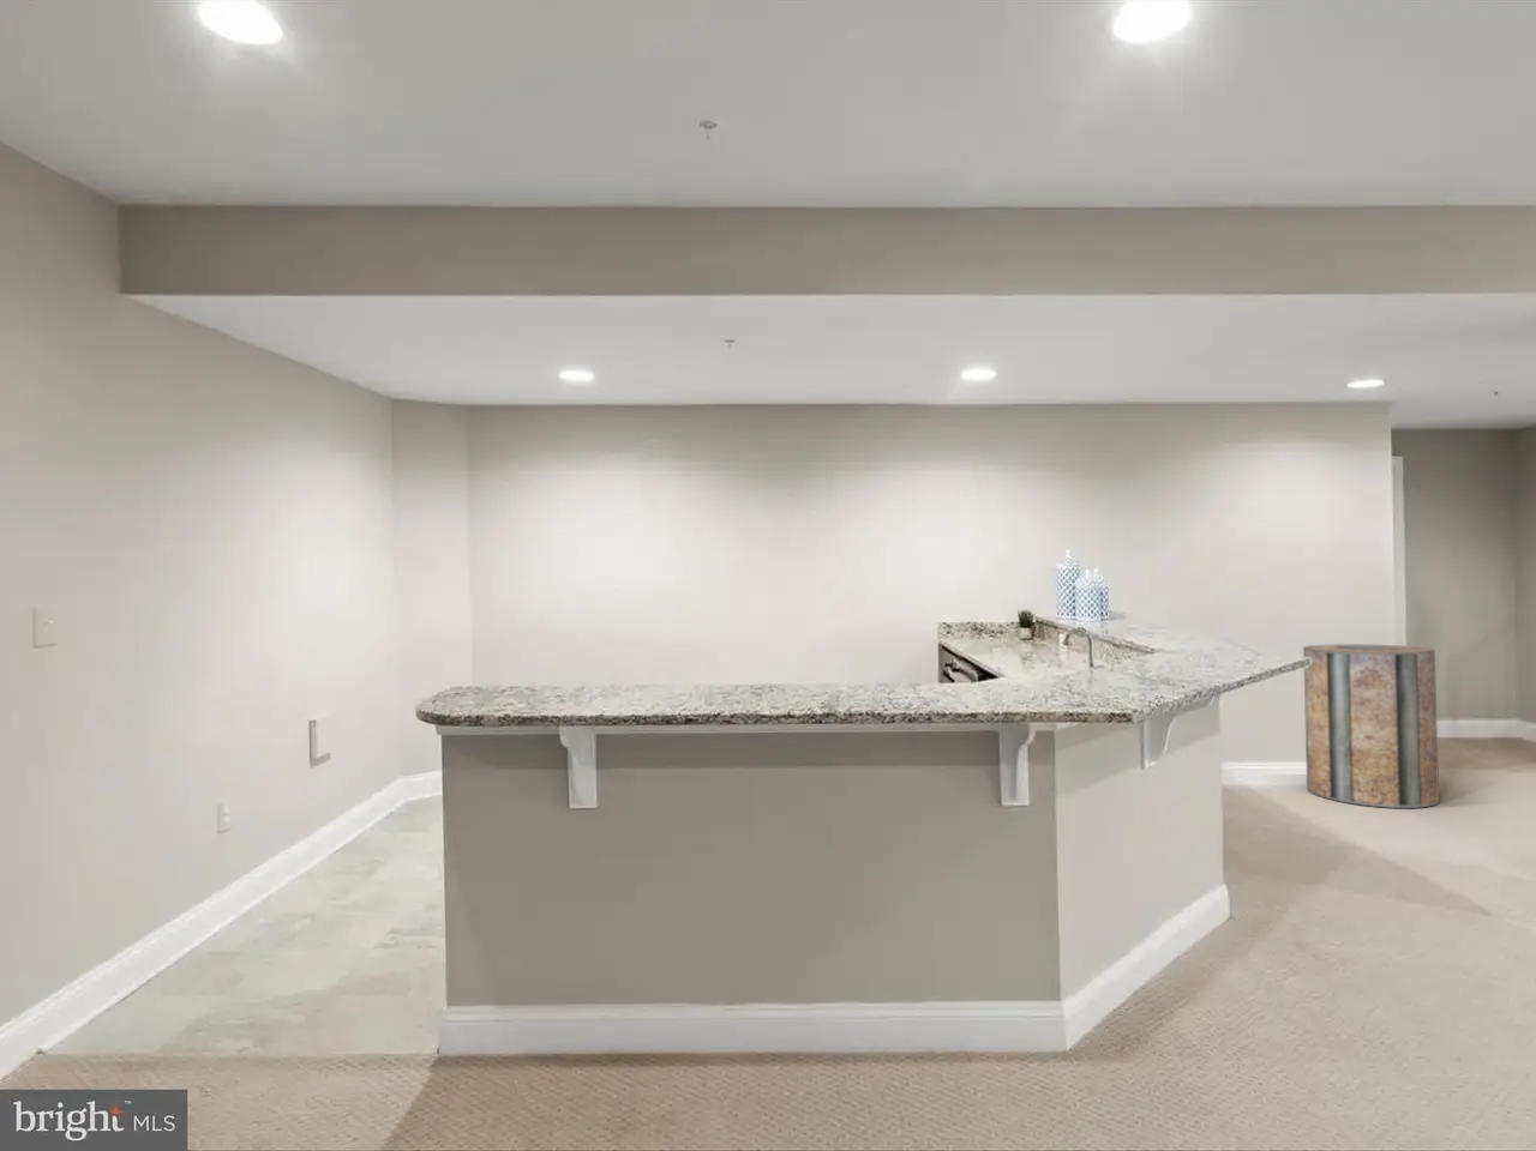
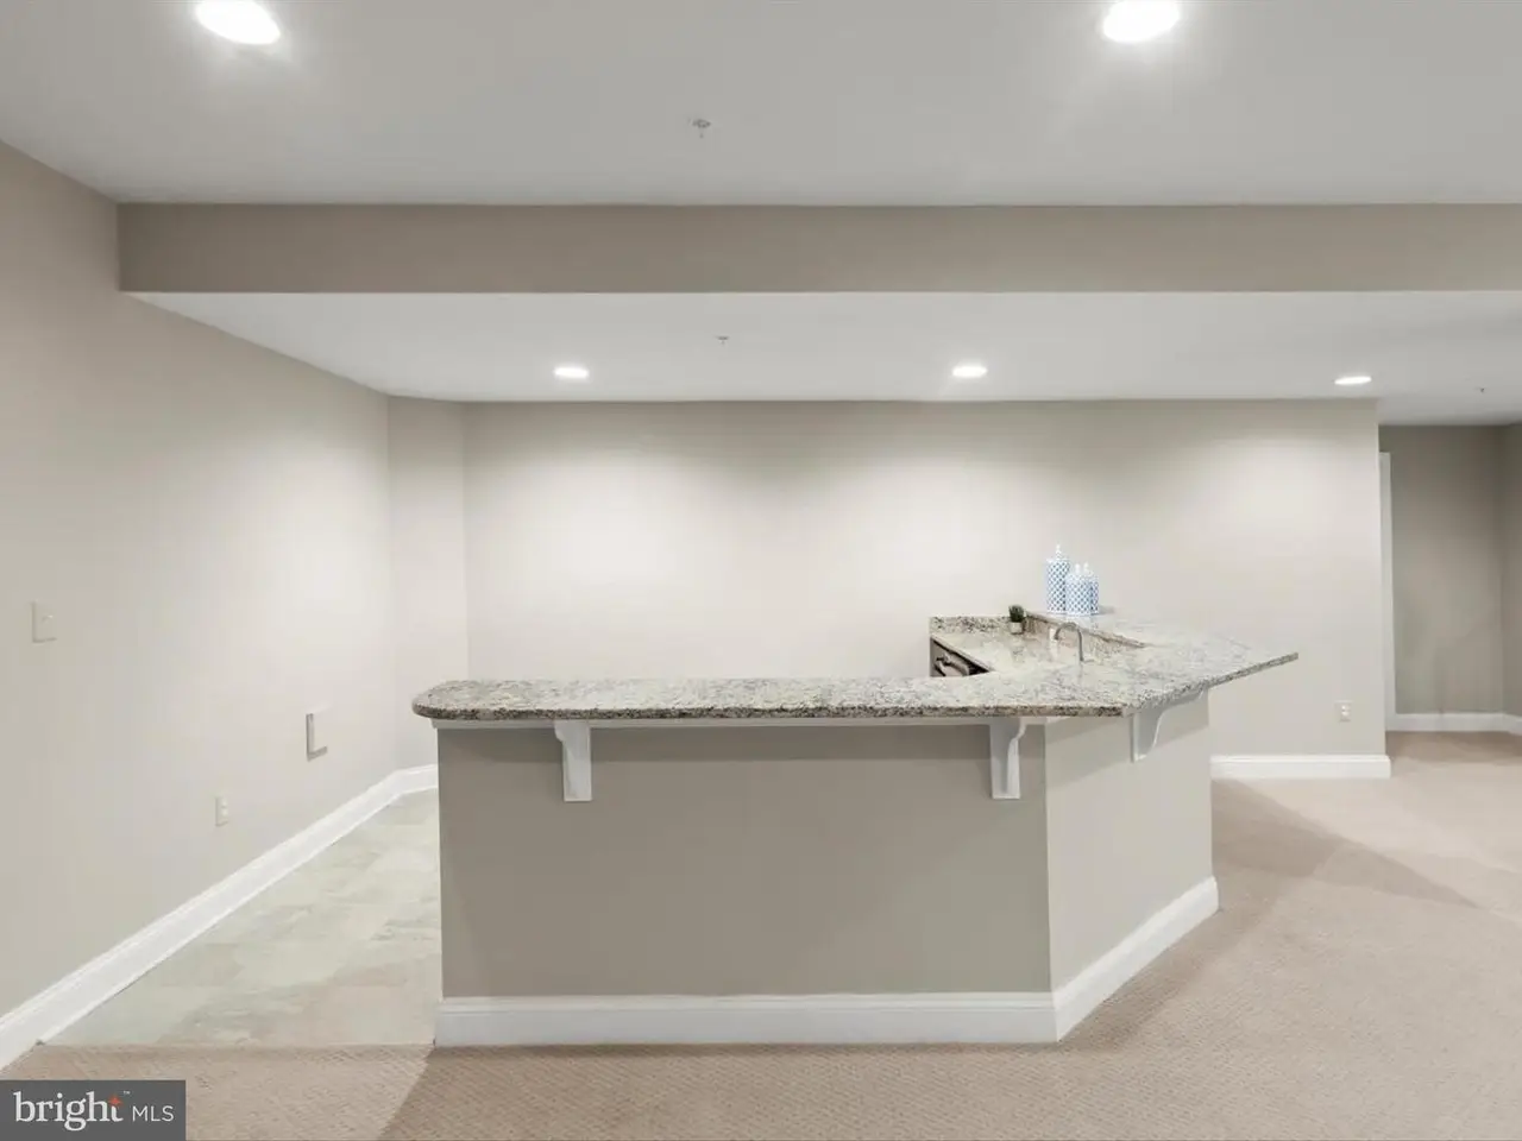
- trash can (1368, 721)
